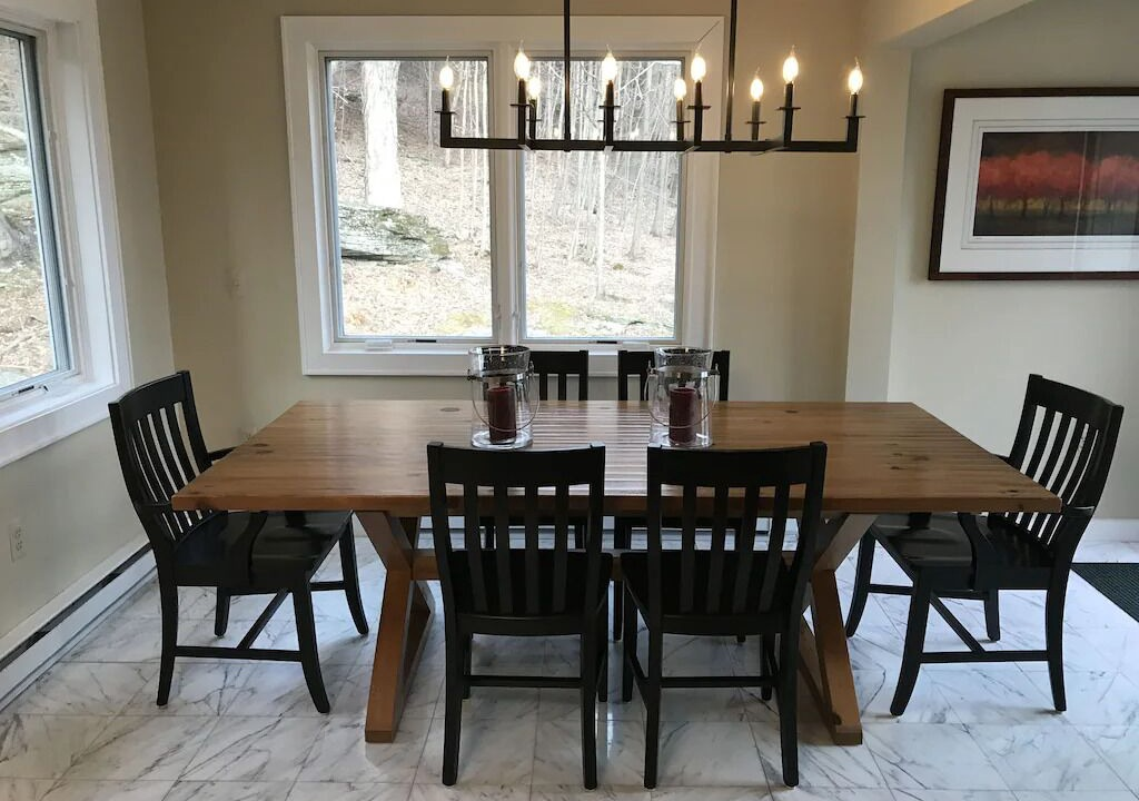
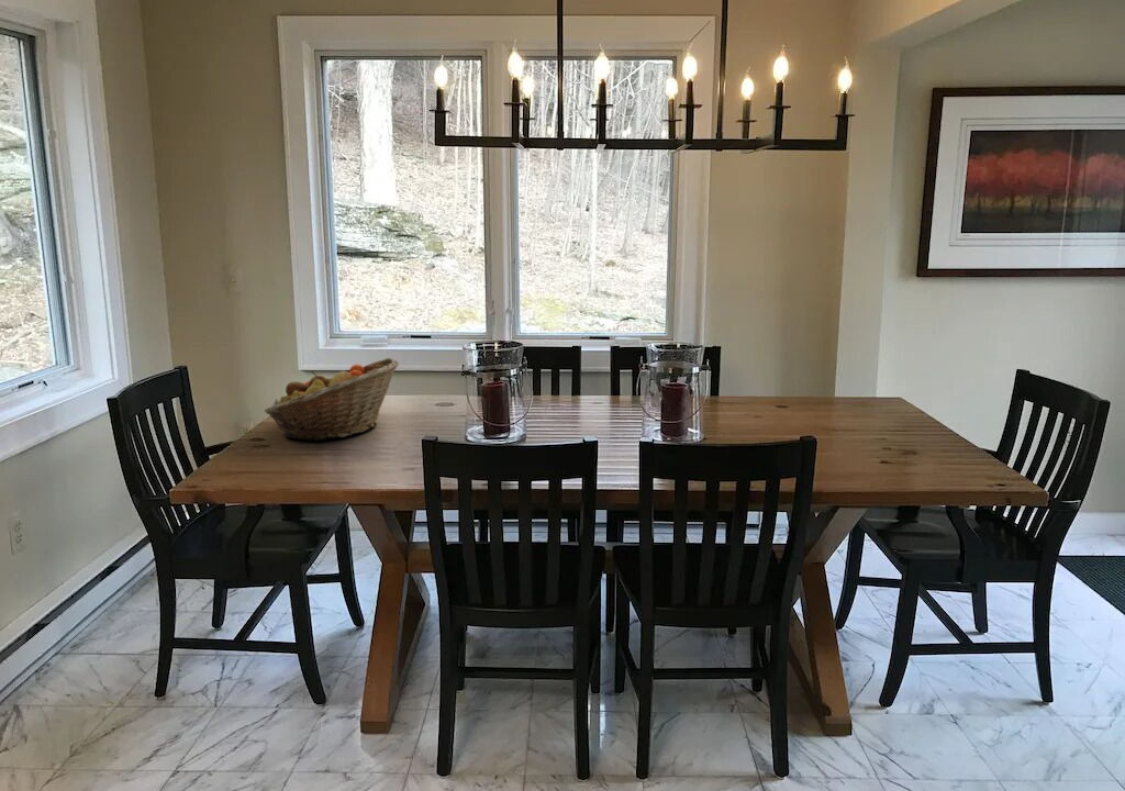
+ fruit basket (335, 396)
